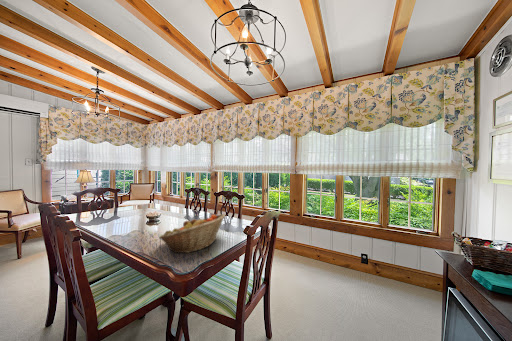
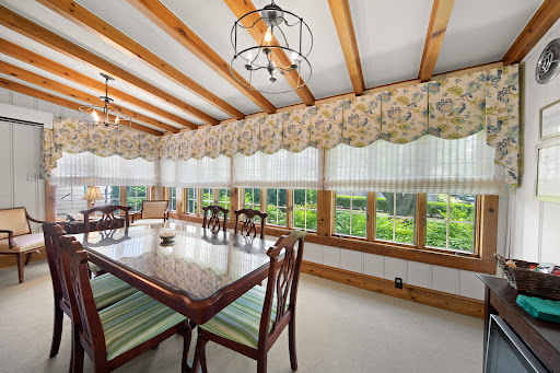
- fruit basket (195, 230)
